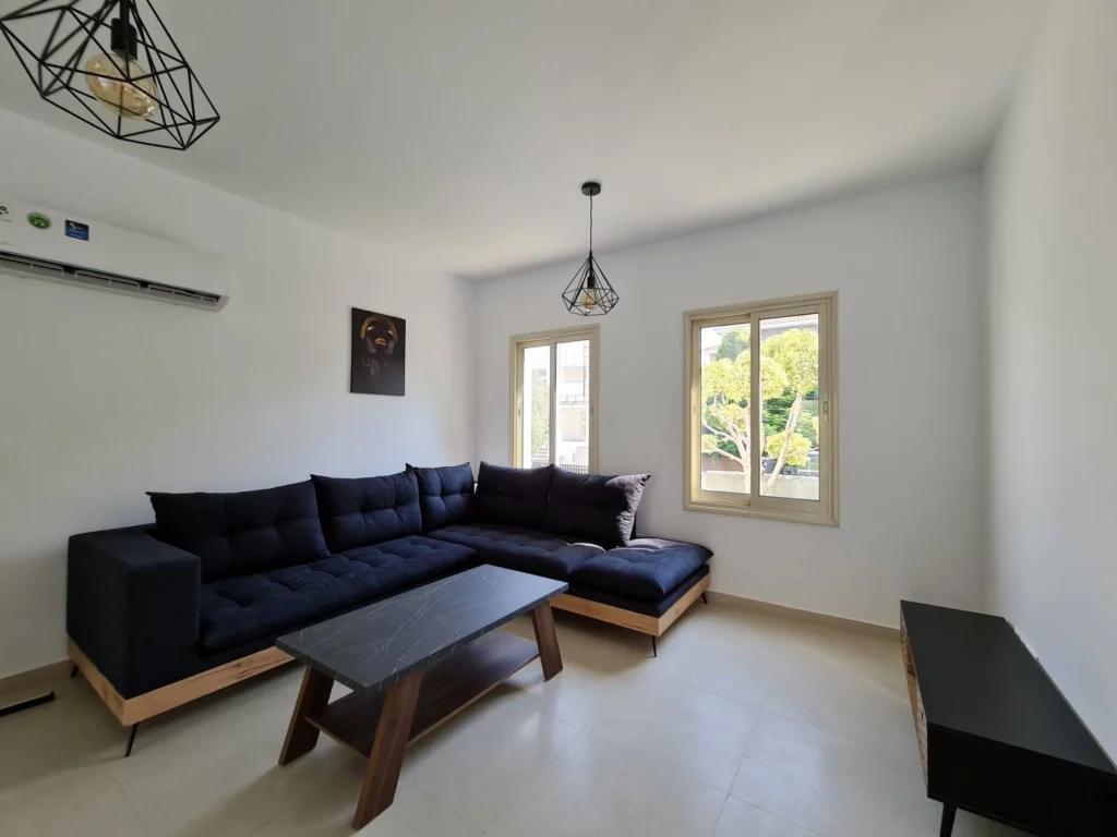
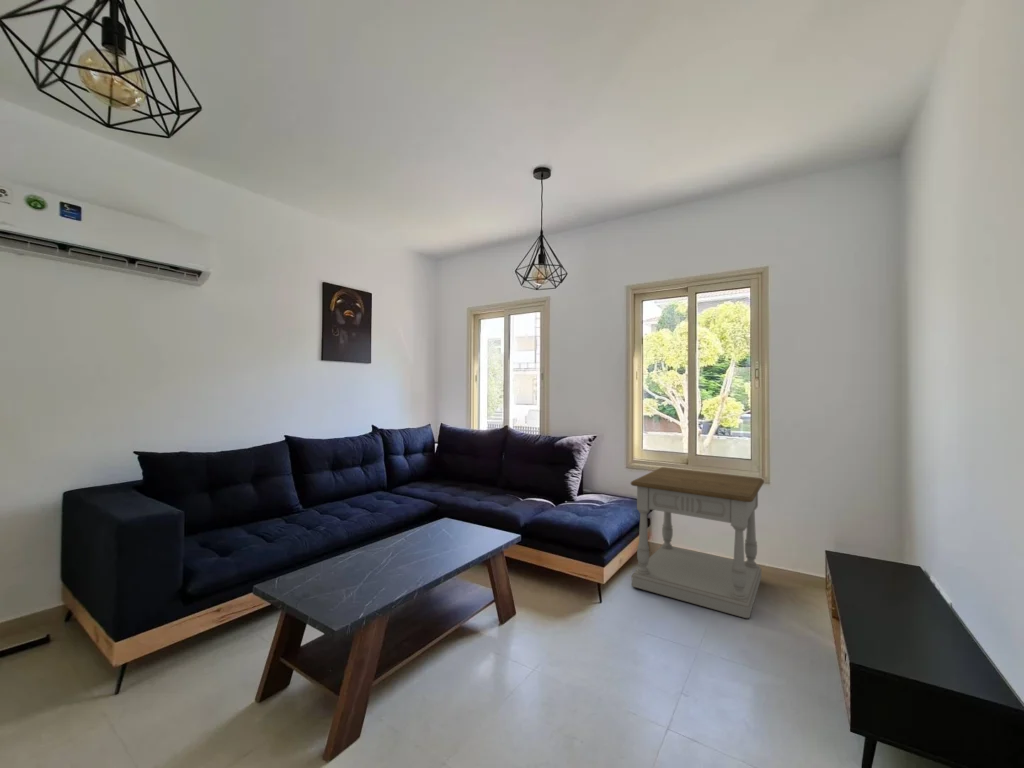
+ side table (698, 517)
